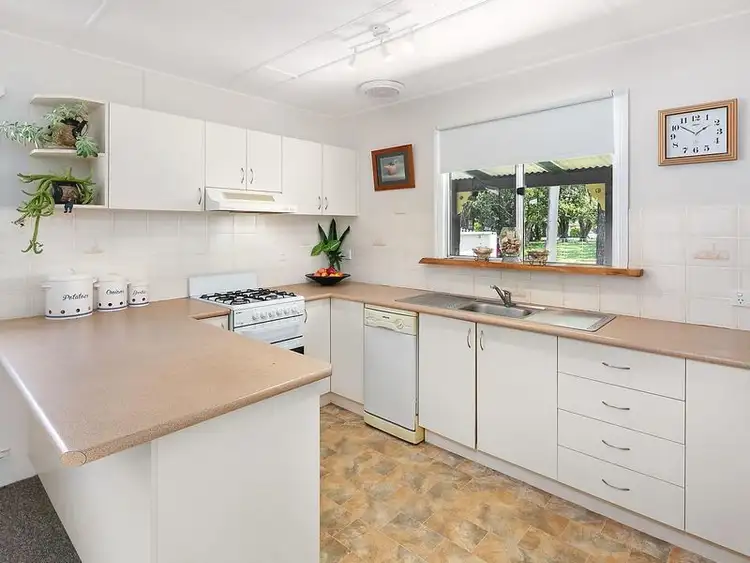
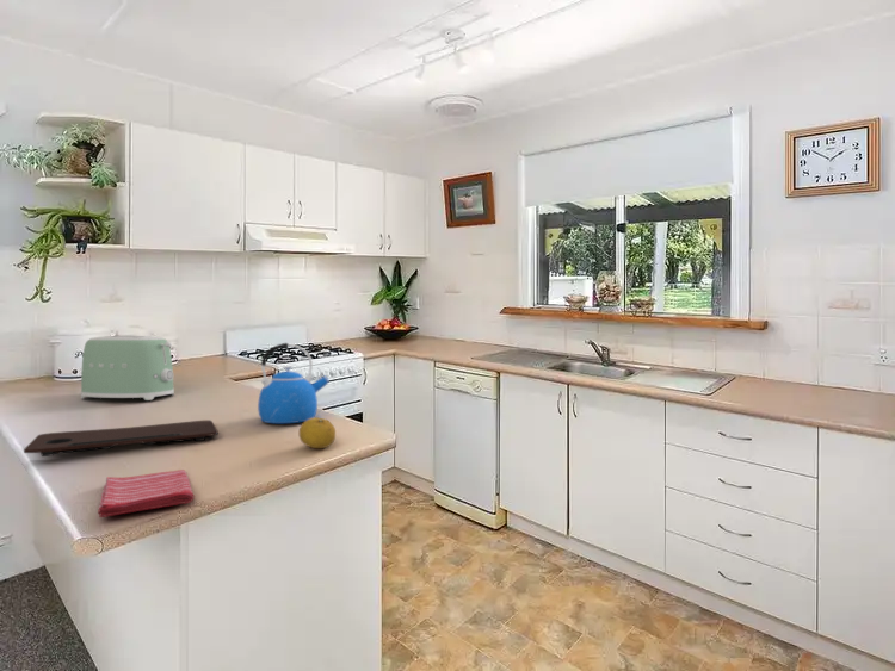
+ cutting board (129, 436)
+ kettle (295, 380)
+ fruit (317, 431)
+ toaster (126, 366)
+ dish towel (147, 489)
